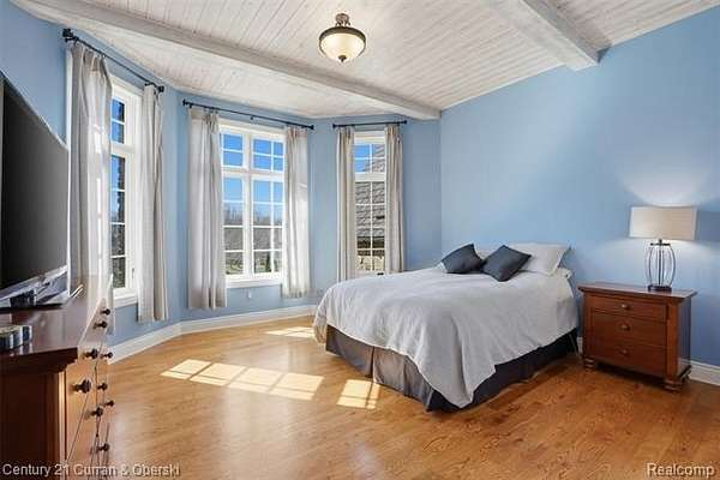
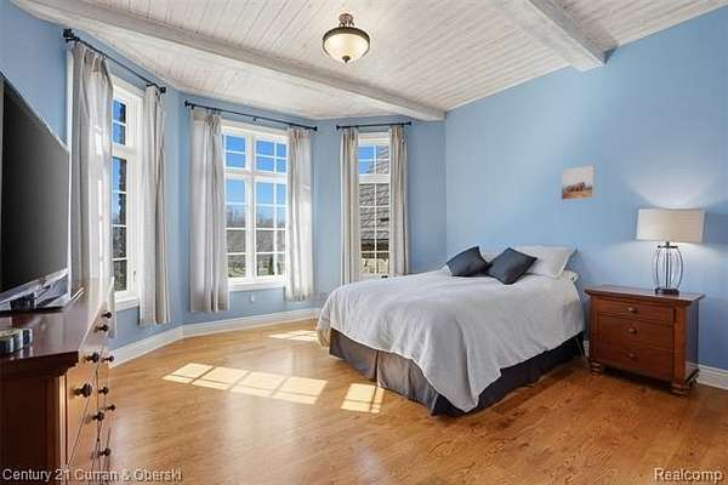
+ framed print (576, 183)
